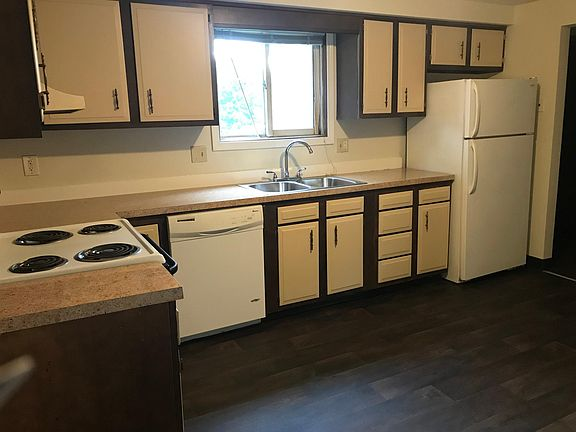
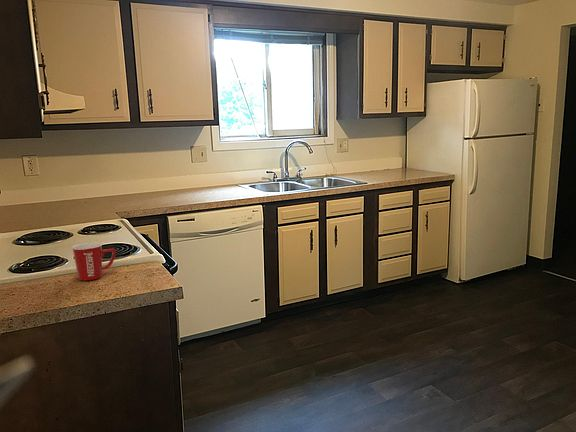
+ mug (95, 260)
